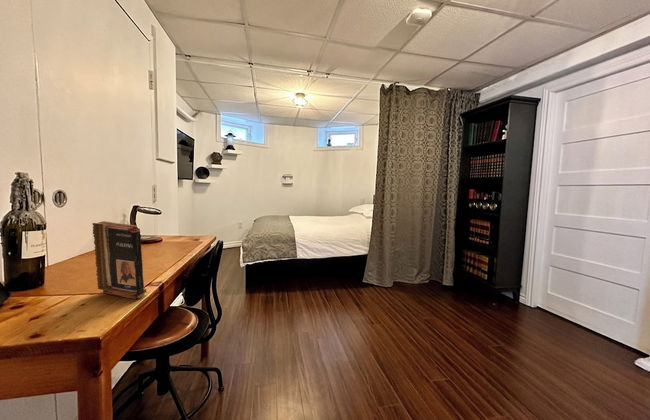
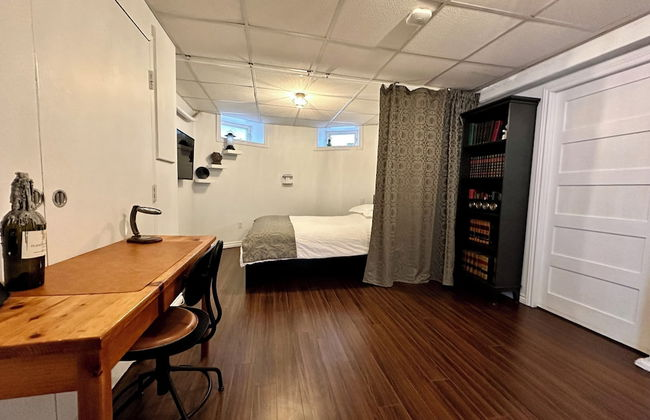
- book (120, 258)
